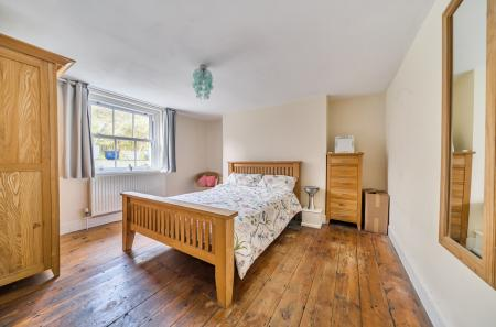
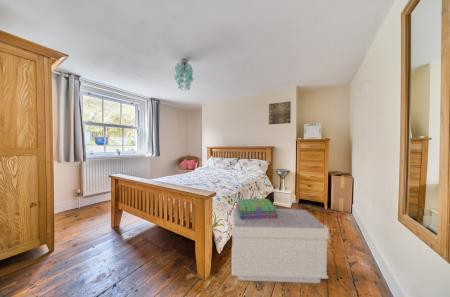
+ stack of books (255, 207)
+ bench (273, 240)
+ wall art (279, 113)
